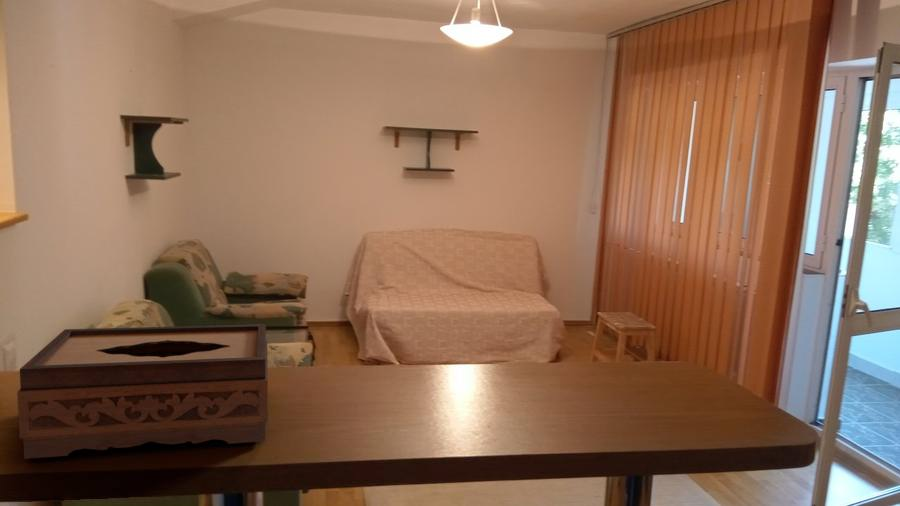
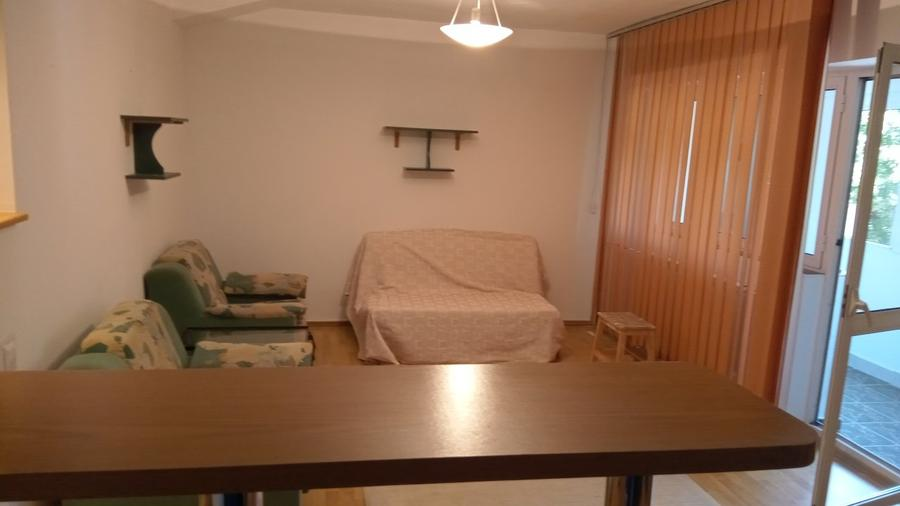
- tissue box (160, 382)
